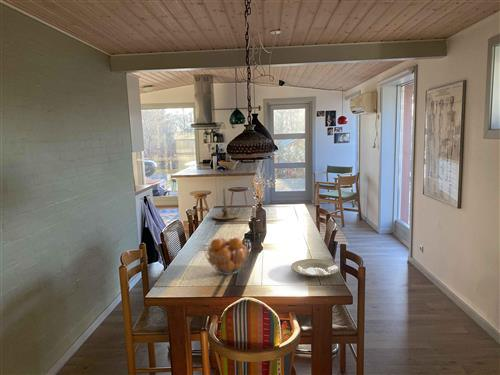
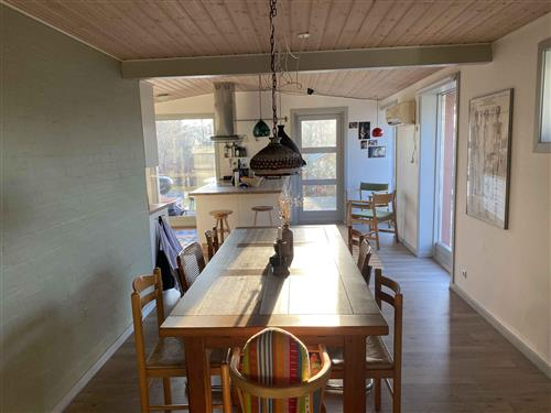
- candle holder (224, 202)
- plate (314, 269)
- fruit basket (227, 254)
